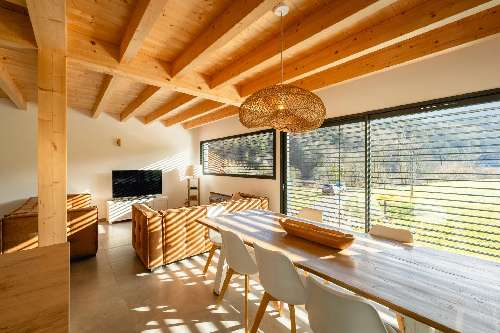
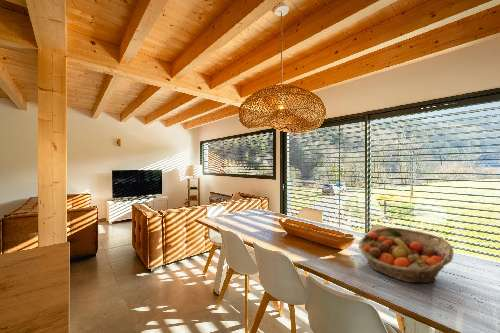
+ fruit basket (401, 252)
